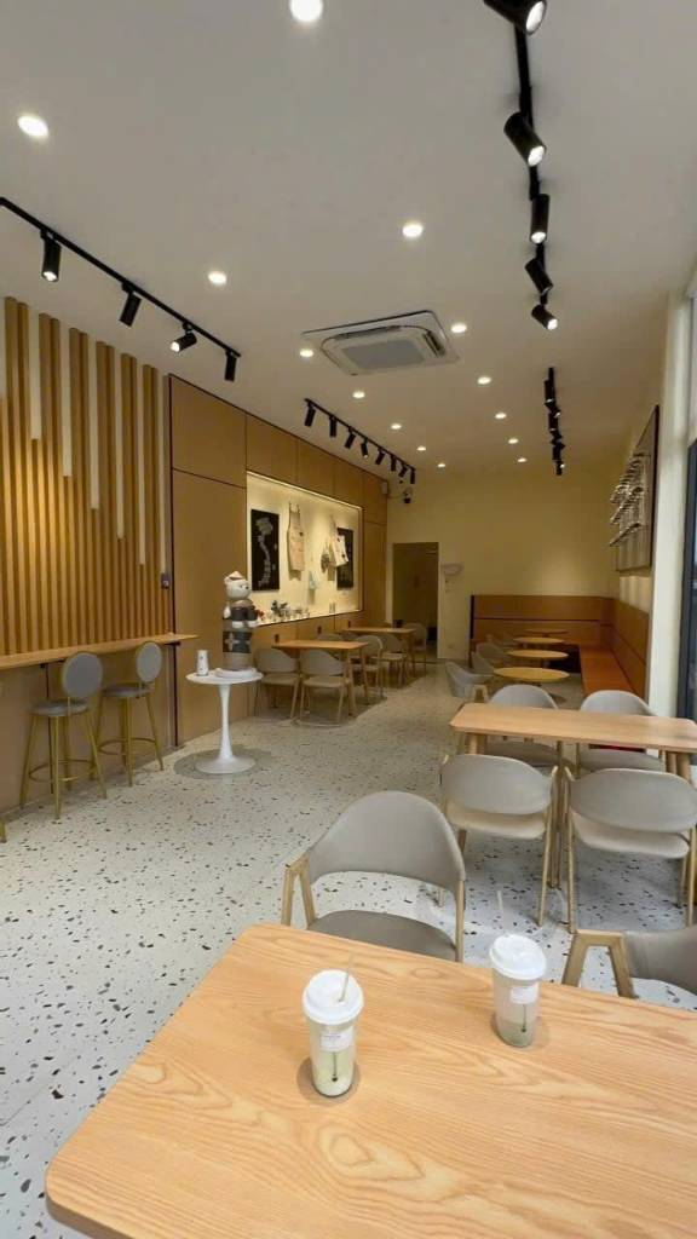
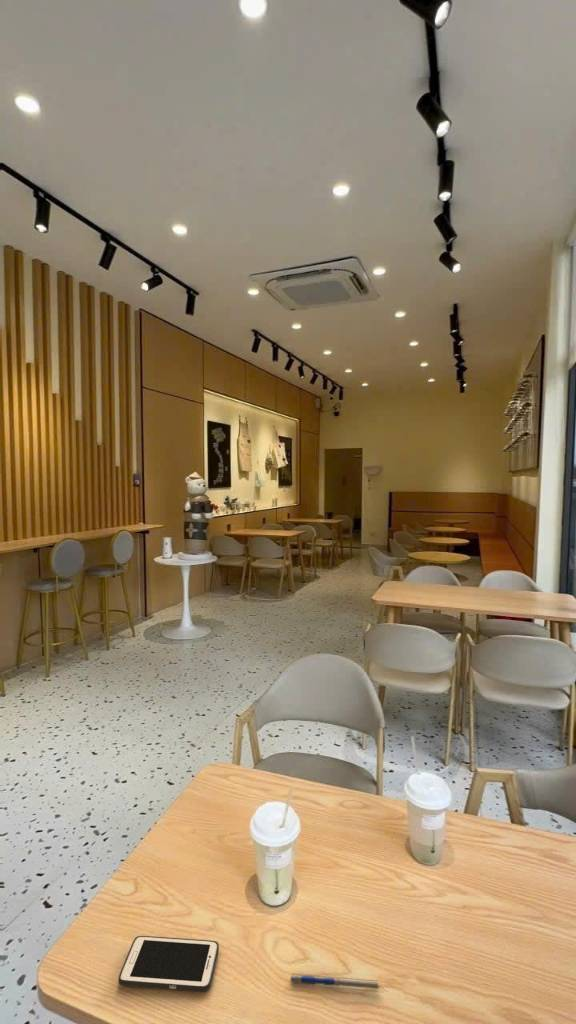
+ cell phone (170, 962)
+ pen (335, 981)
